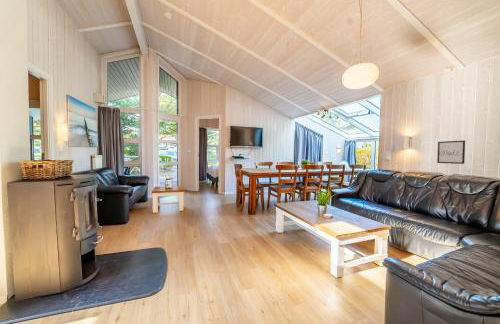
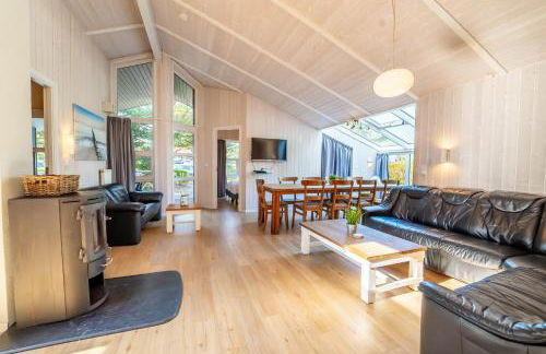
- wall art (450, 152)
